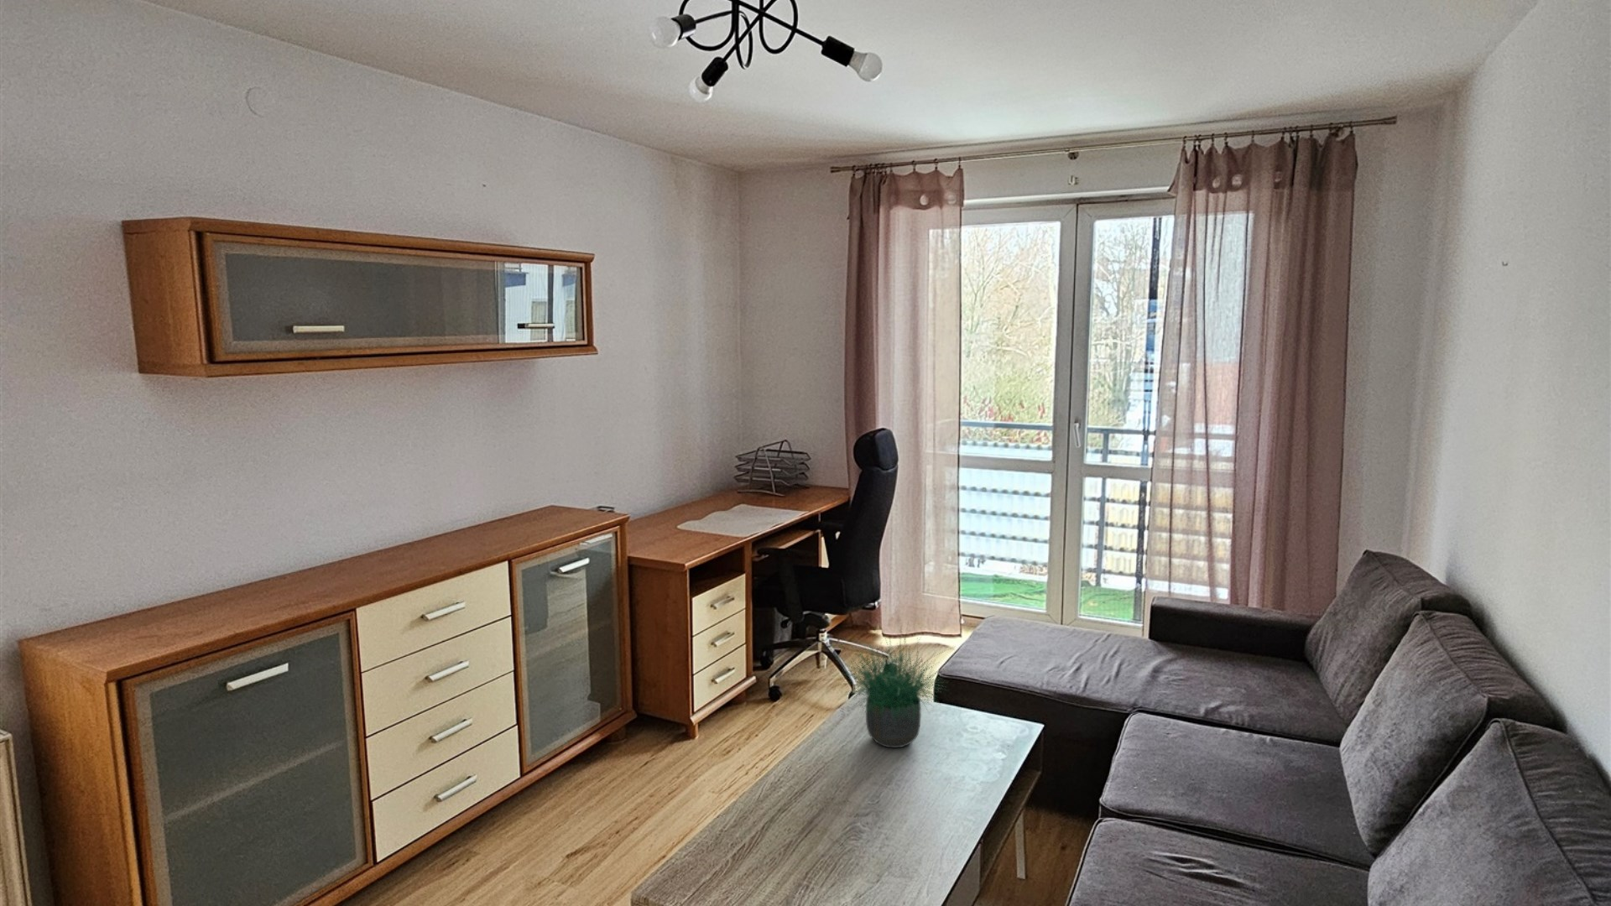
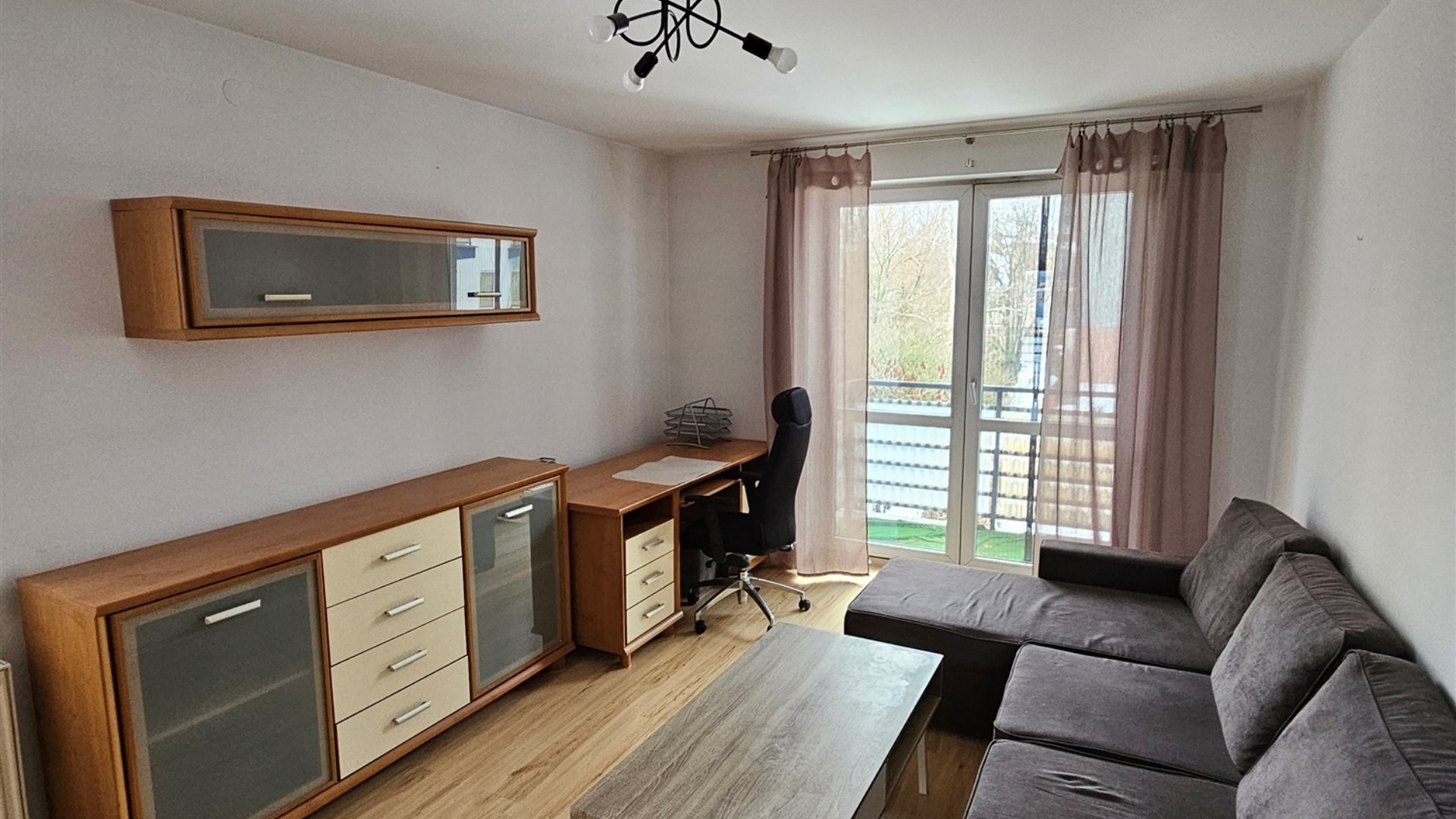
- potted plant (892, 680)
